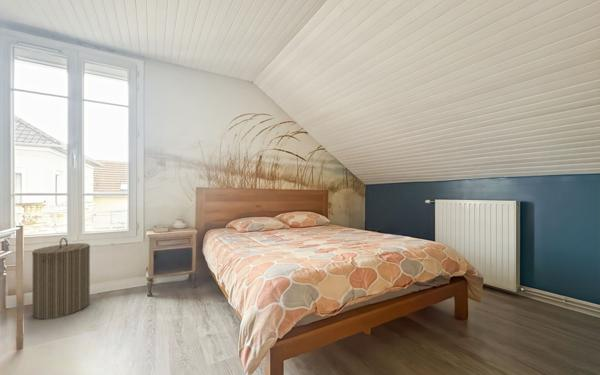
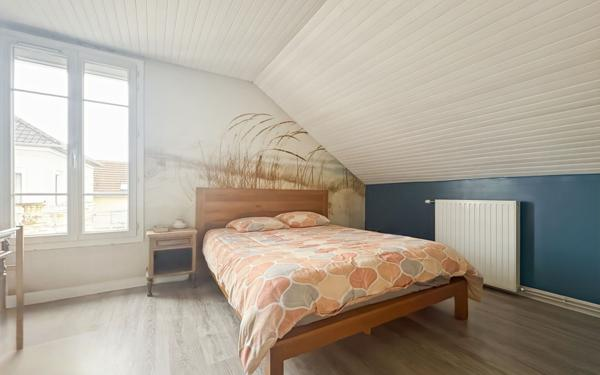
- laundry hamper (62, 273)
